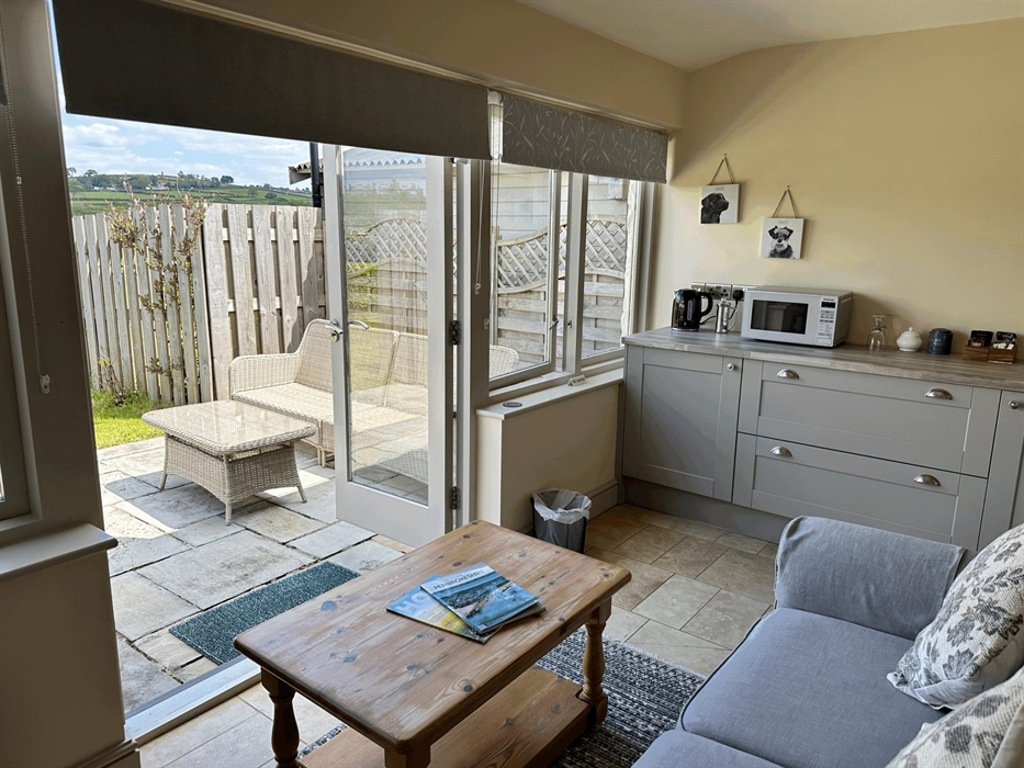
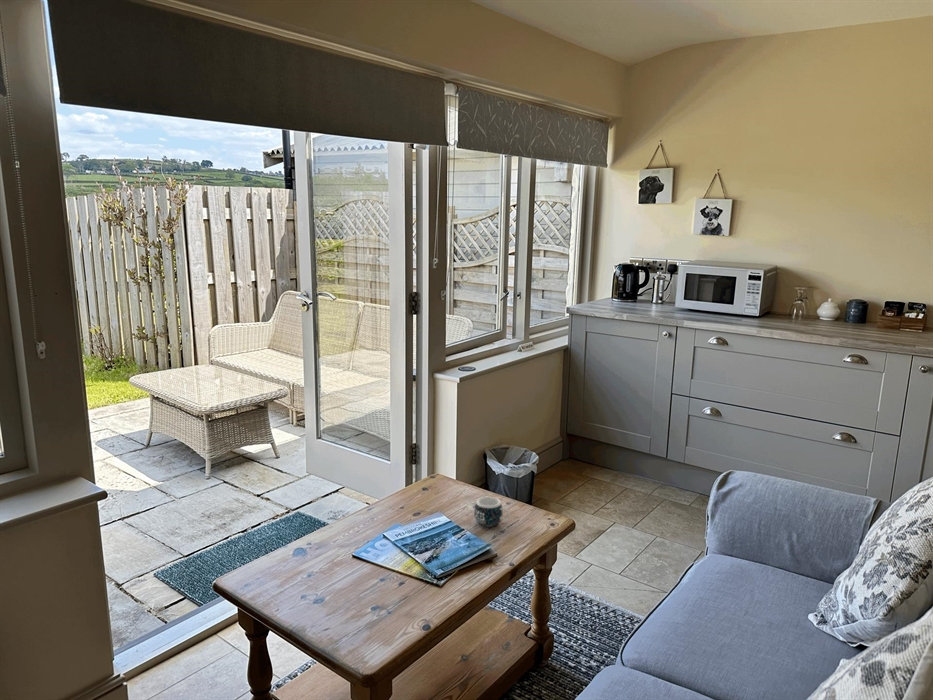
+ mug (492, 513)
